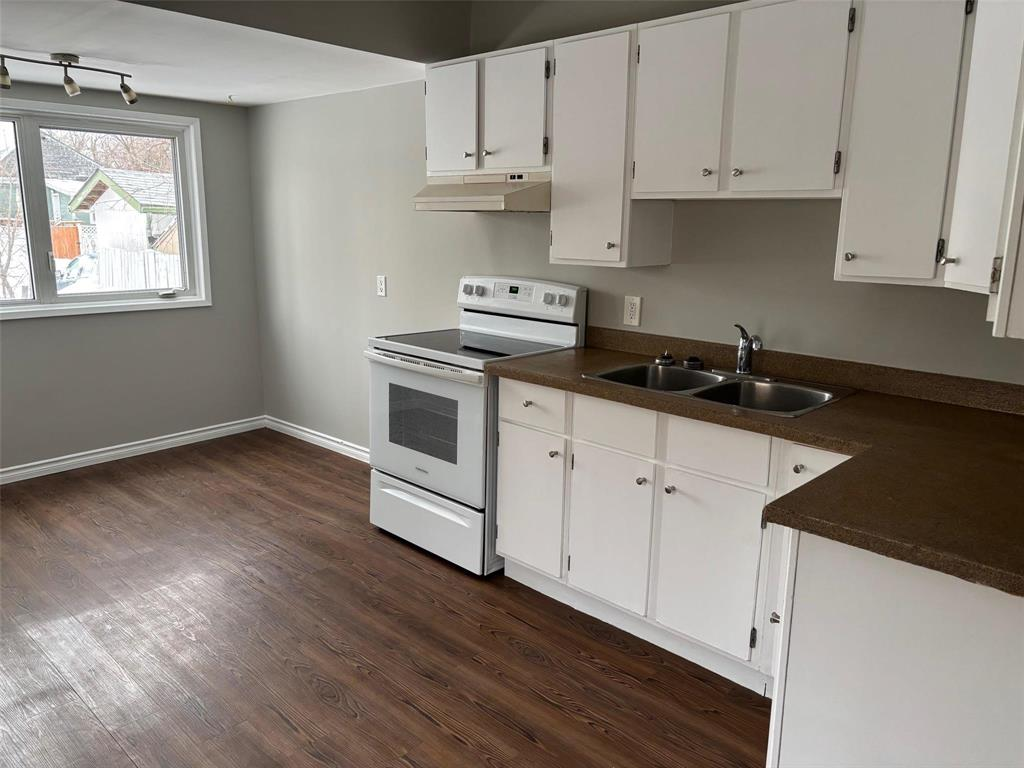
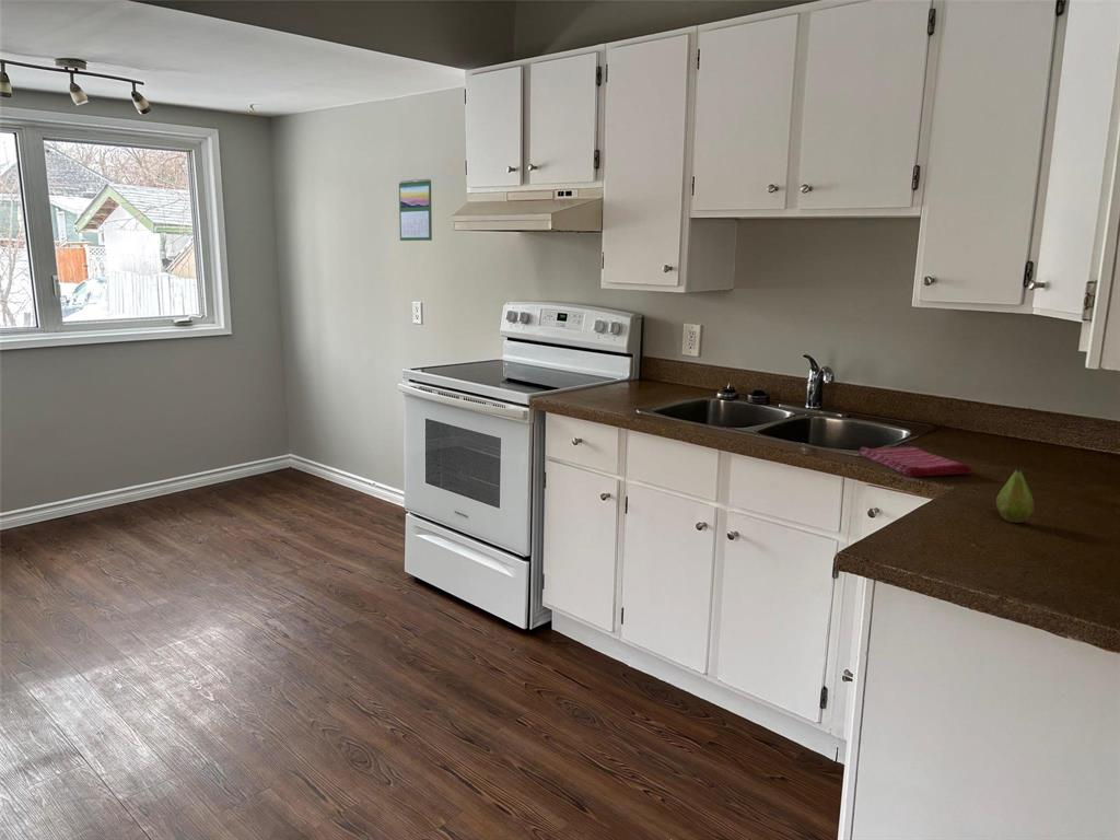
+ calendar (415, 209)
+ dish towel (913, 459)
+ fruit (1017, 491)
